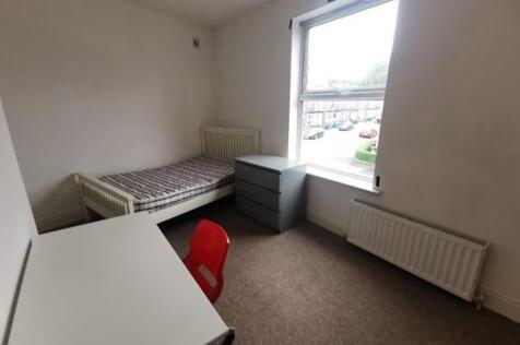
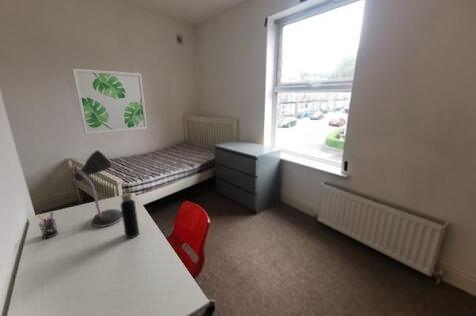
+ wall art (114, 102)
+ pen holder (49, 223)
+ desk lamp (94, 189)
+ water bottle (129, 213)
